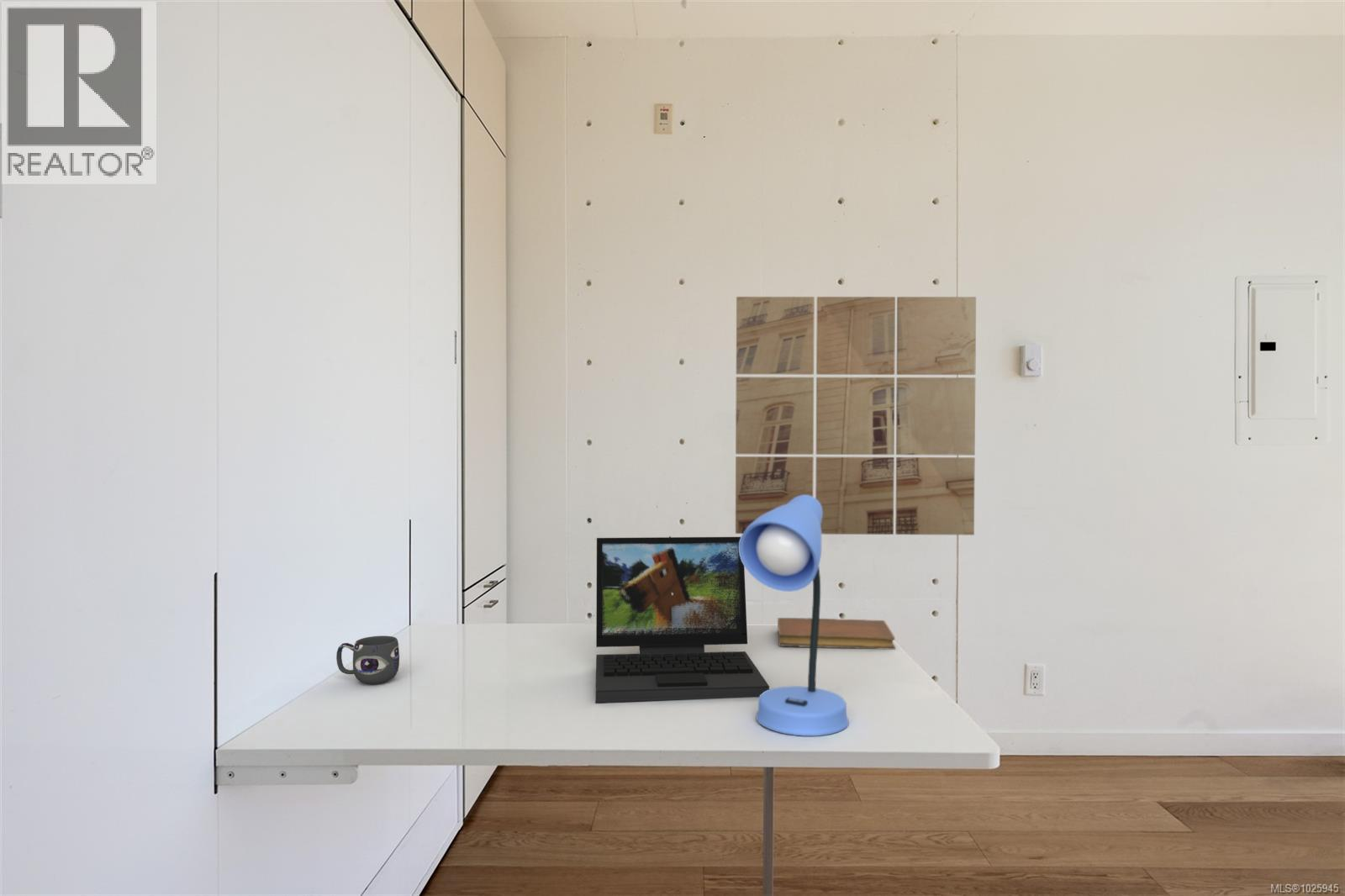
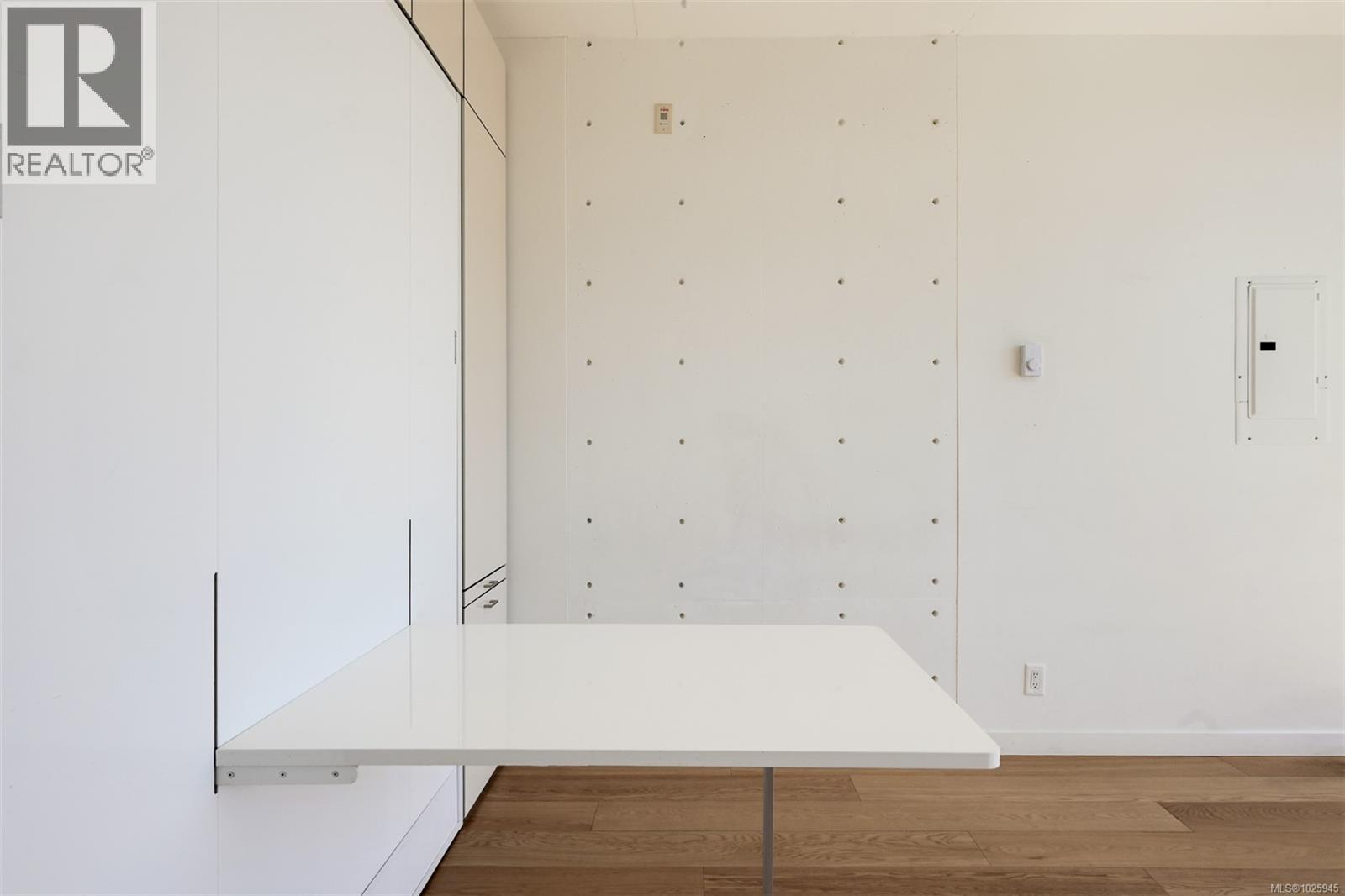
- laptop (675, 609)
- wall art (854, 415)
- desk lamp (812, 611)
- mug (367, 660)
- notebook (833, 632)
